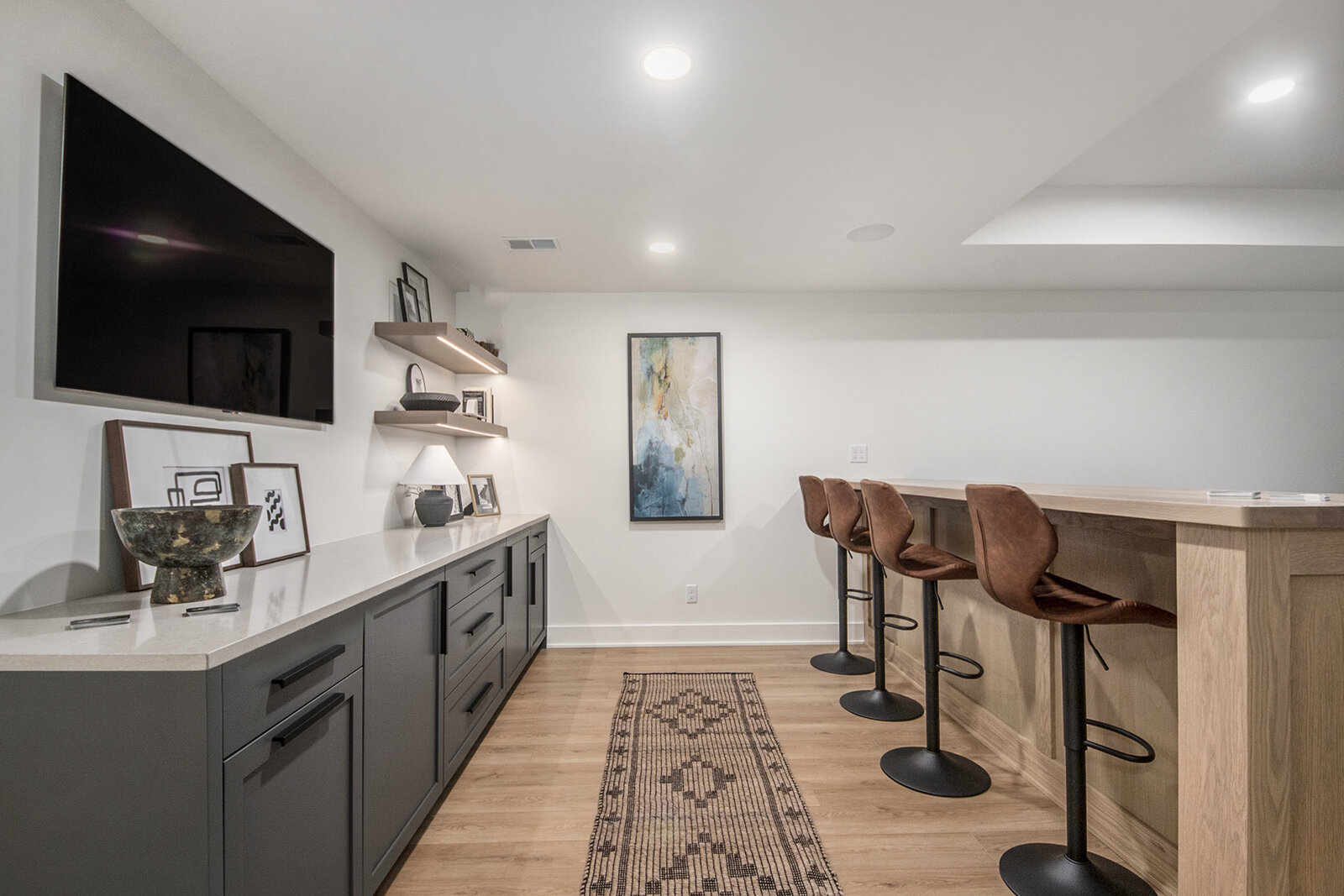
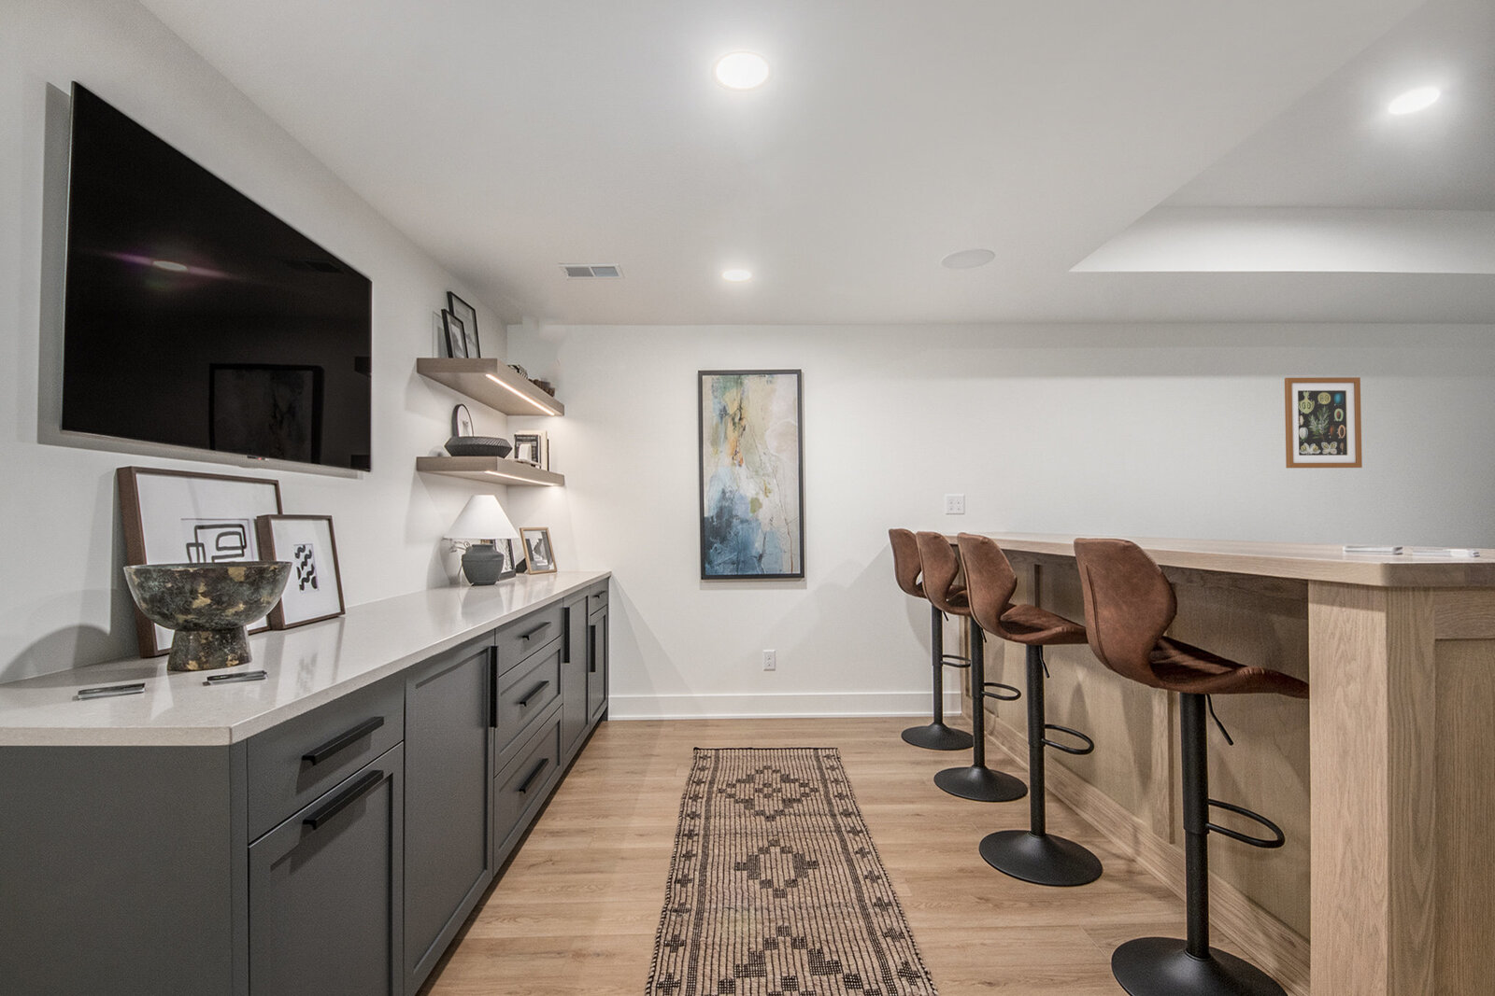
+ wall art (1323, 422)
